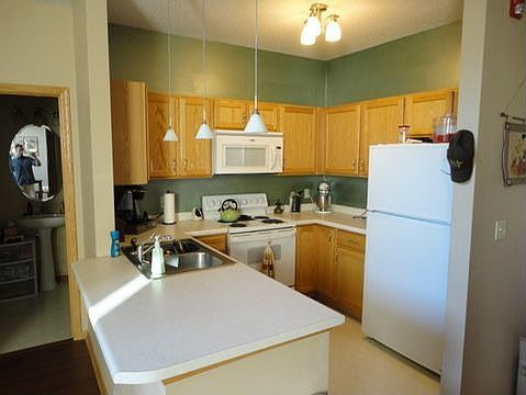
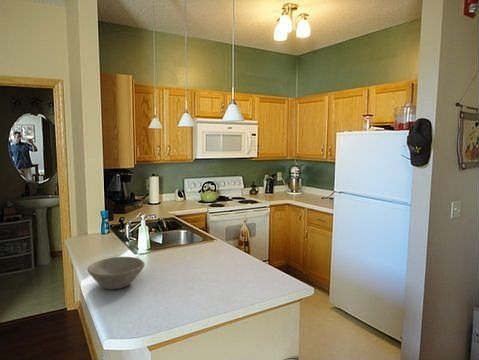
+ bowl (117, 274)
